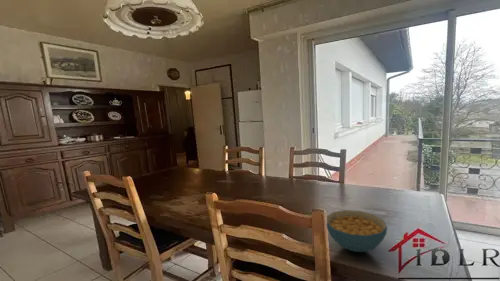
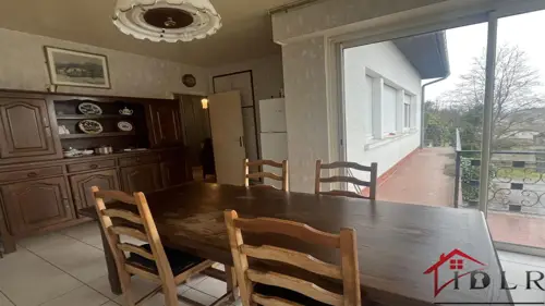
- cereal bowl (355, 234)
